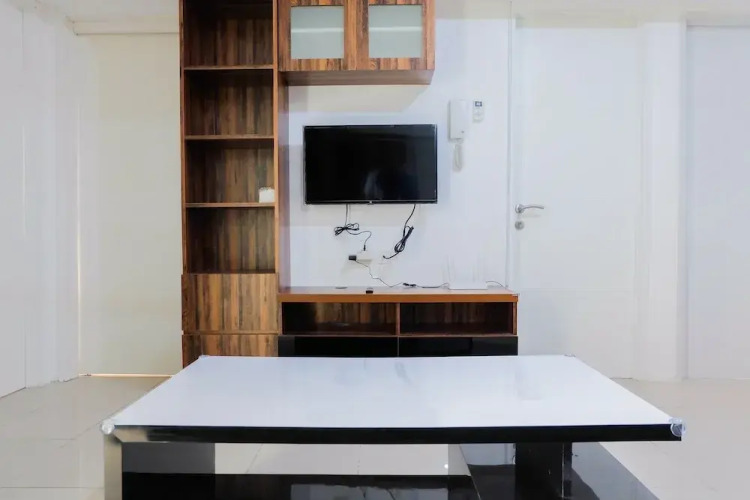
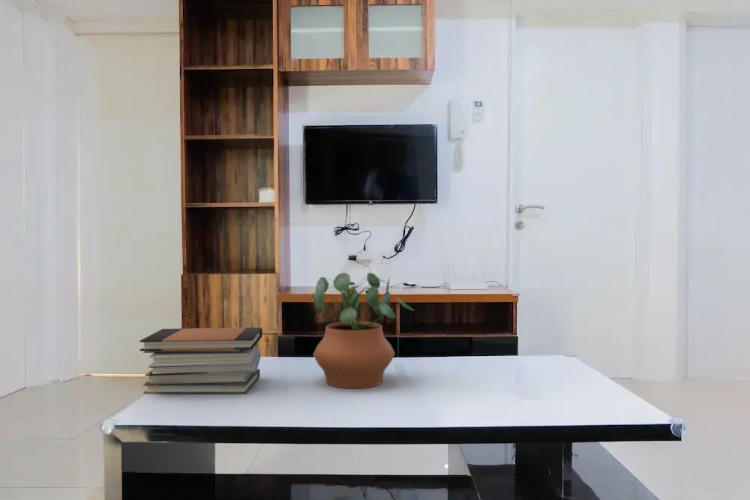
+ potted plant (364, 325)
+ book stack (206, 359)
